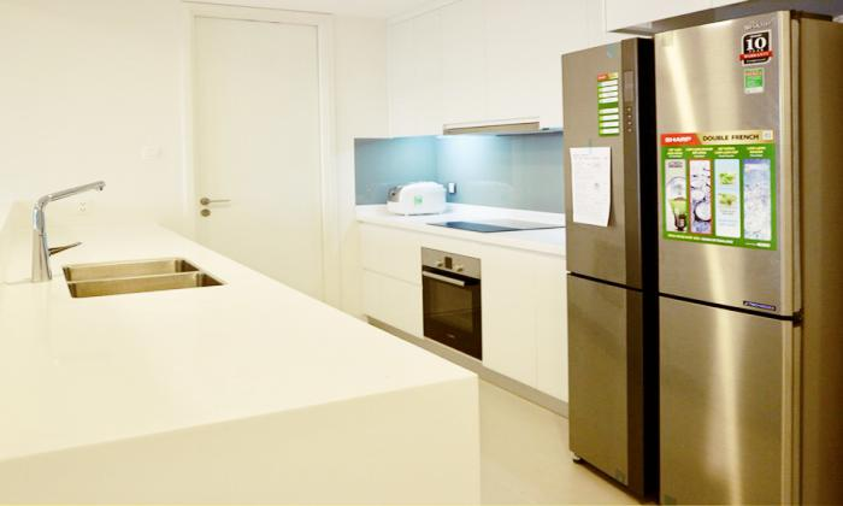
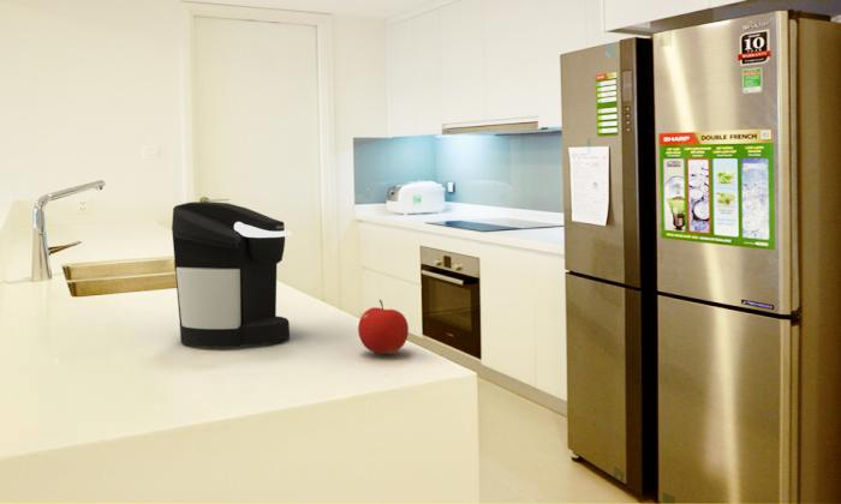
+ coffee maker (235, 270)
+ fruit (382, 326)
